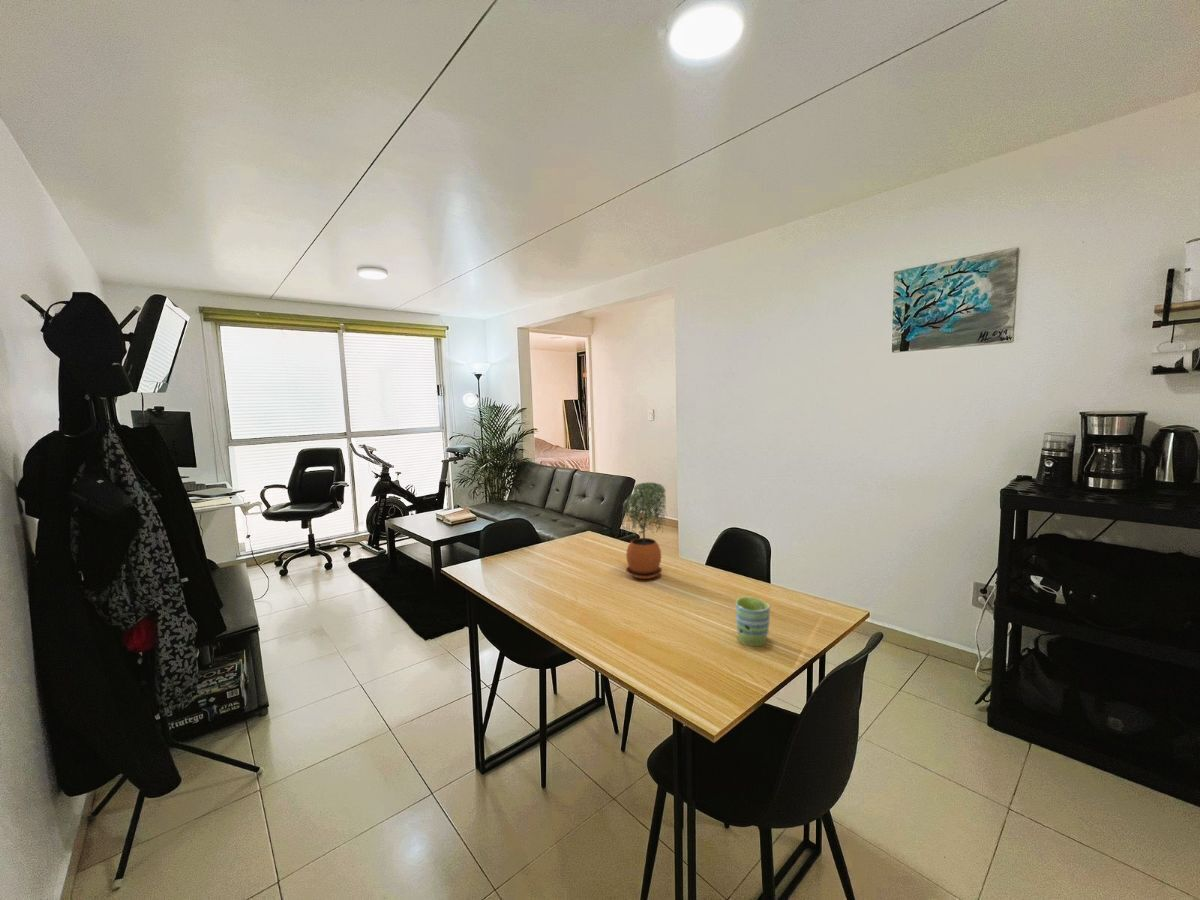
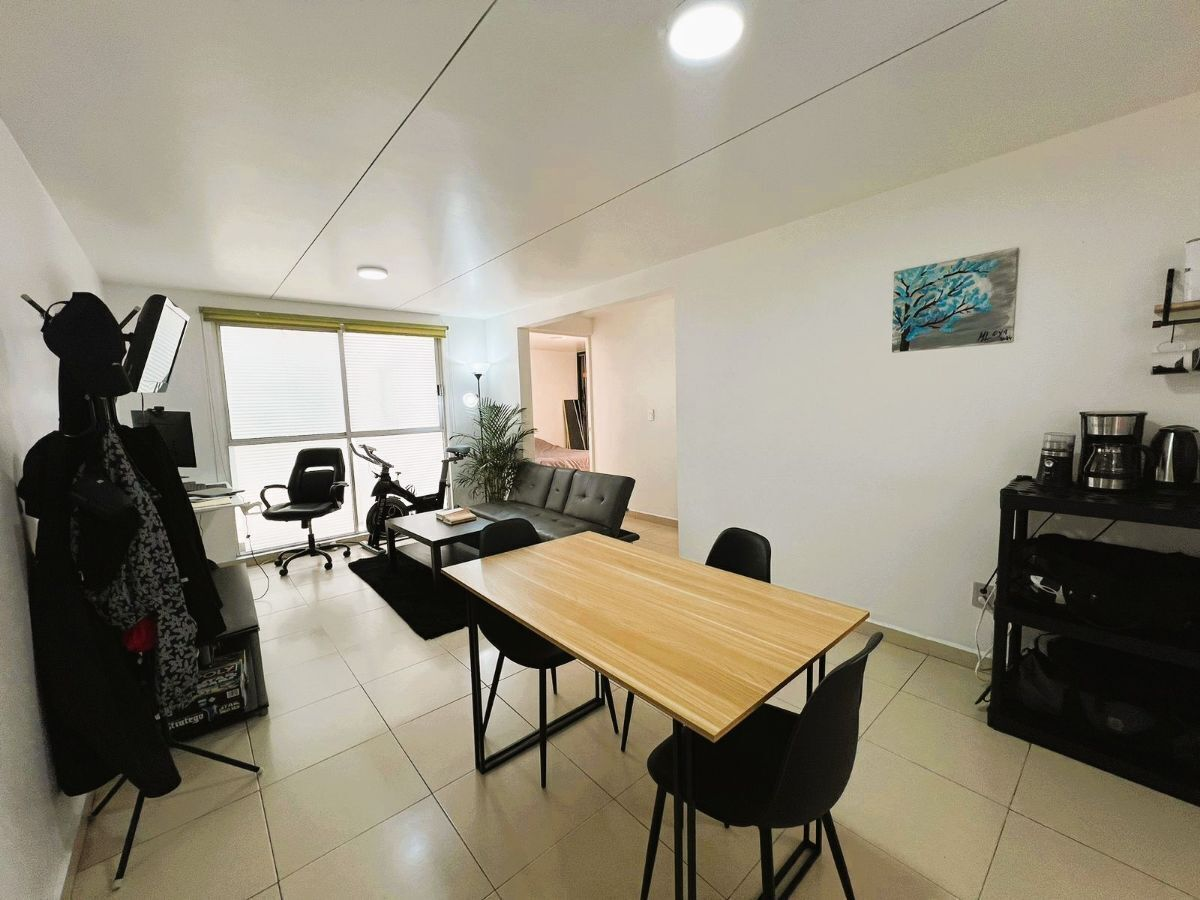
- potted plant (643, 529)
- mug (754, 619)
